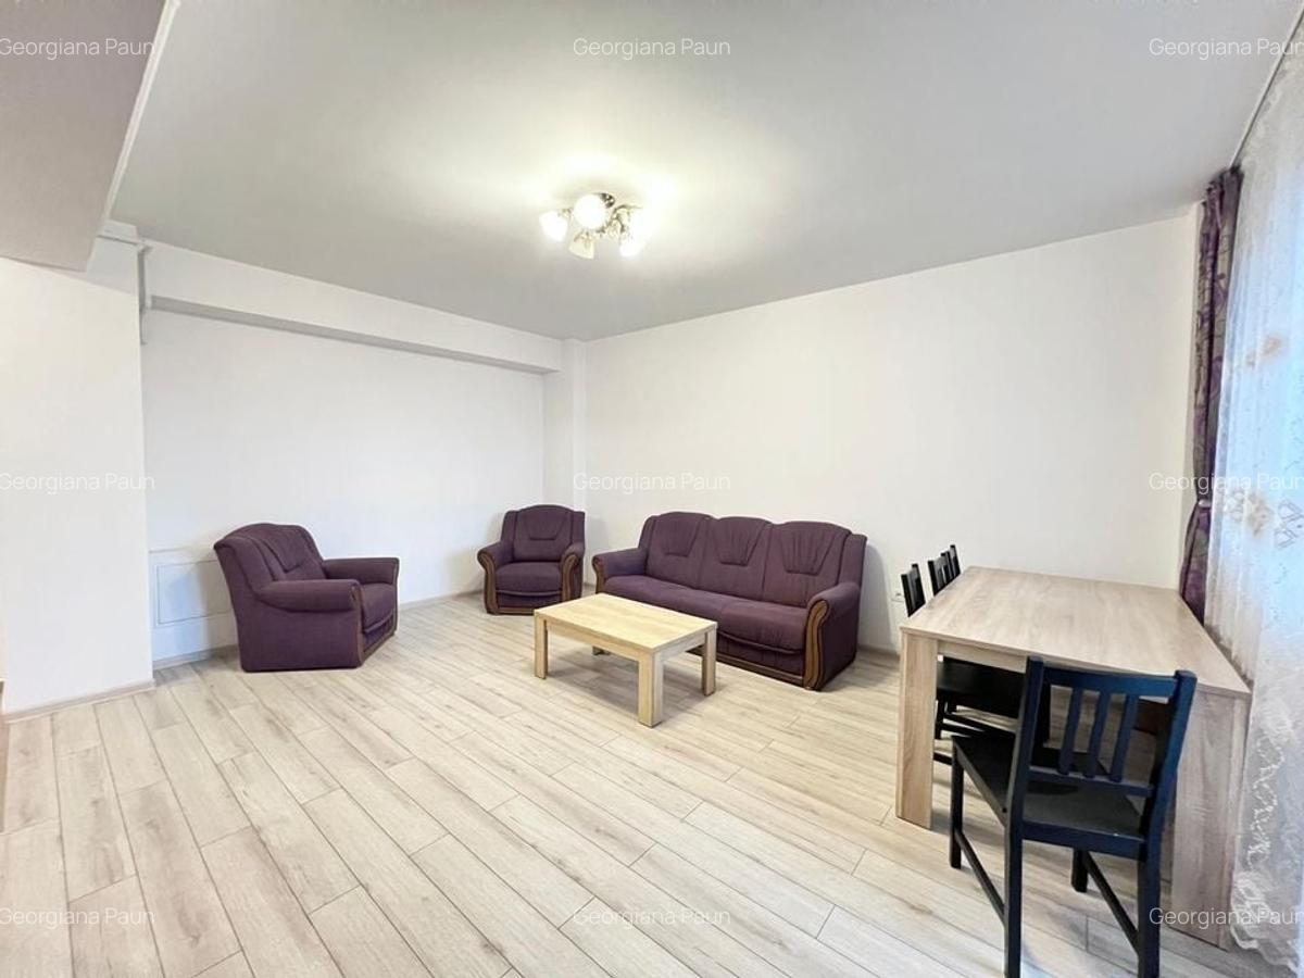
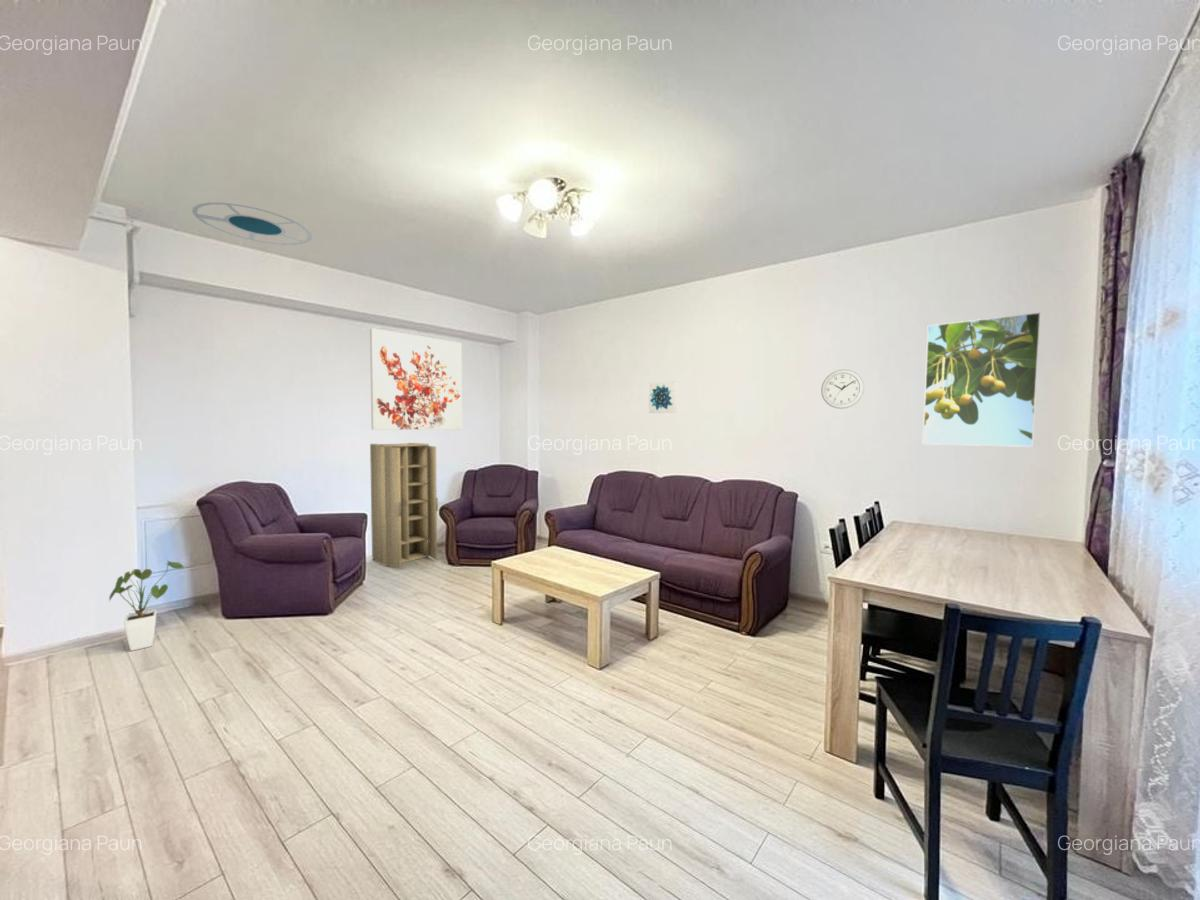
+ cabinet (405, 502)
+ house plant (146, 604)
+ wall art (662, 397)
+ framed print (977, 383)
+ wall clock (841, 389)
+ wall art (419, 383)
+ ceiling lamp (255, 221)
